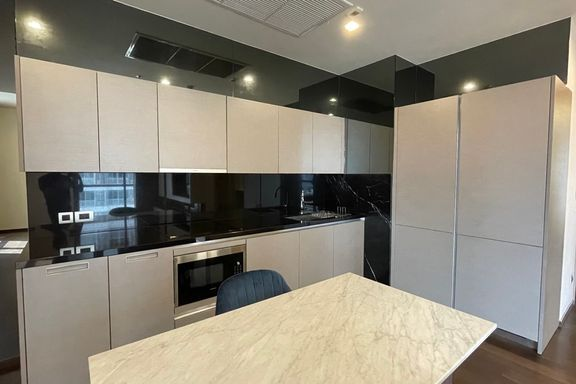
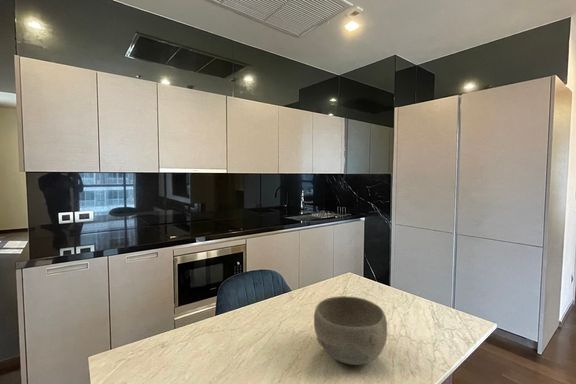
+ bowl (349, 332)
